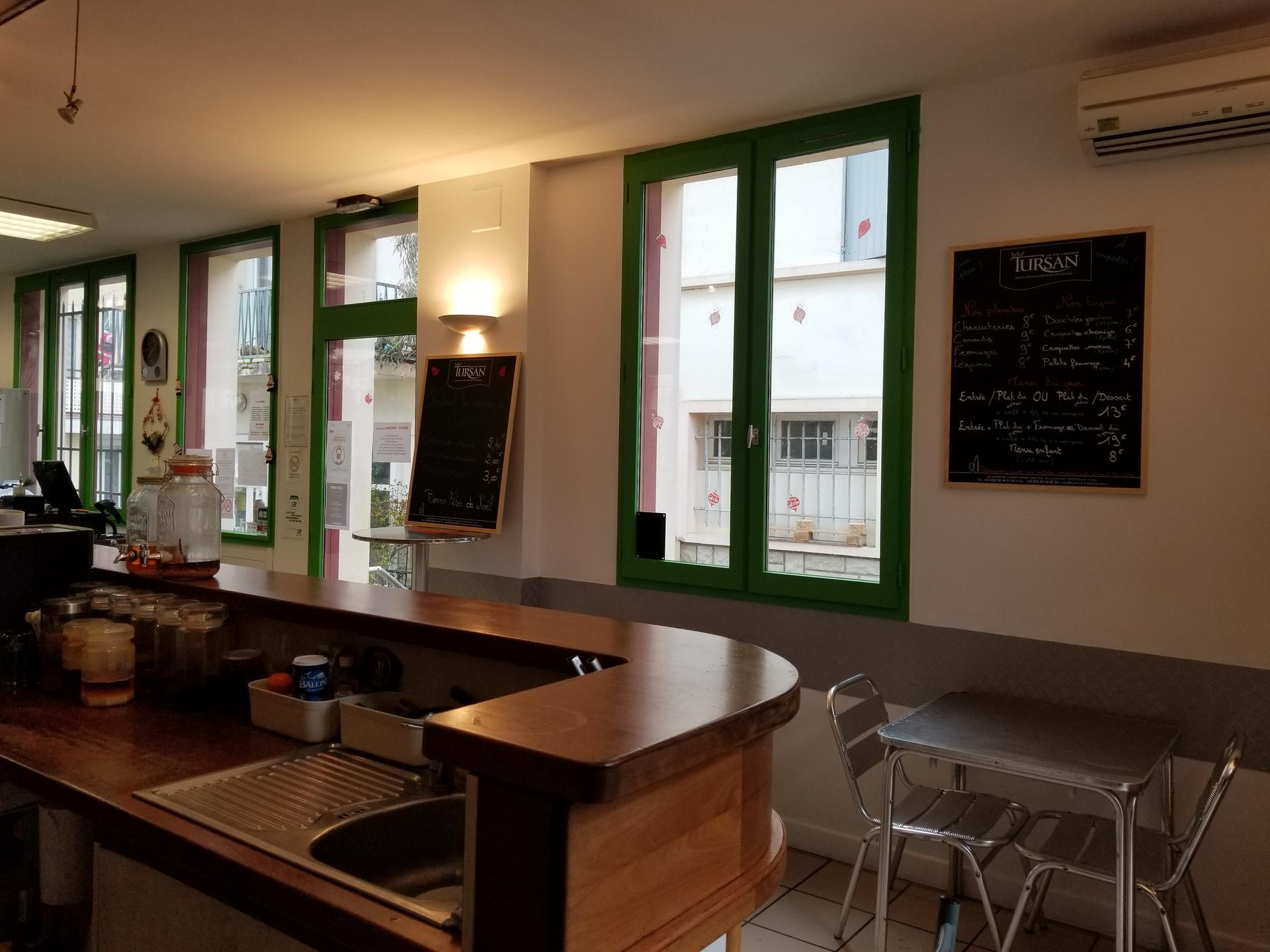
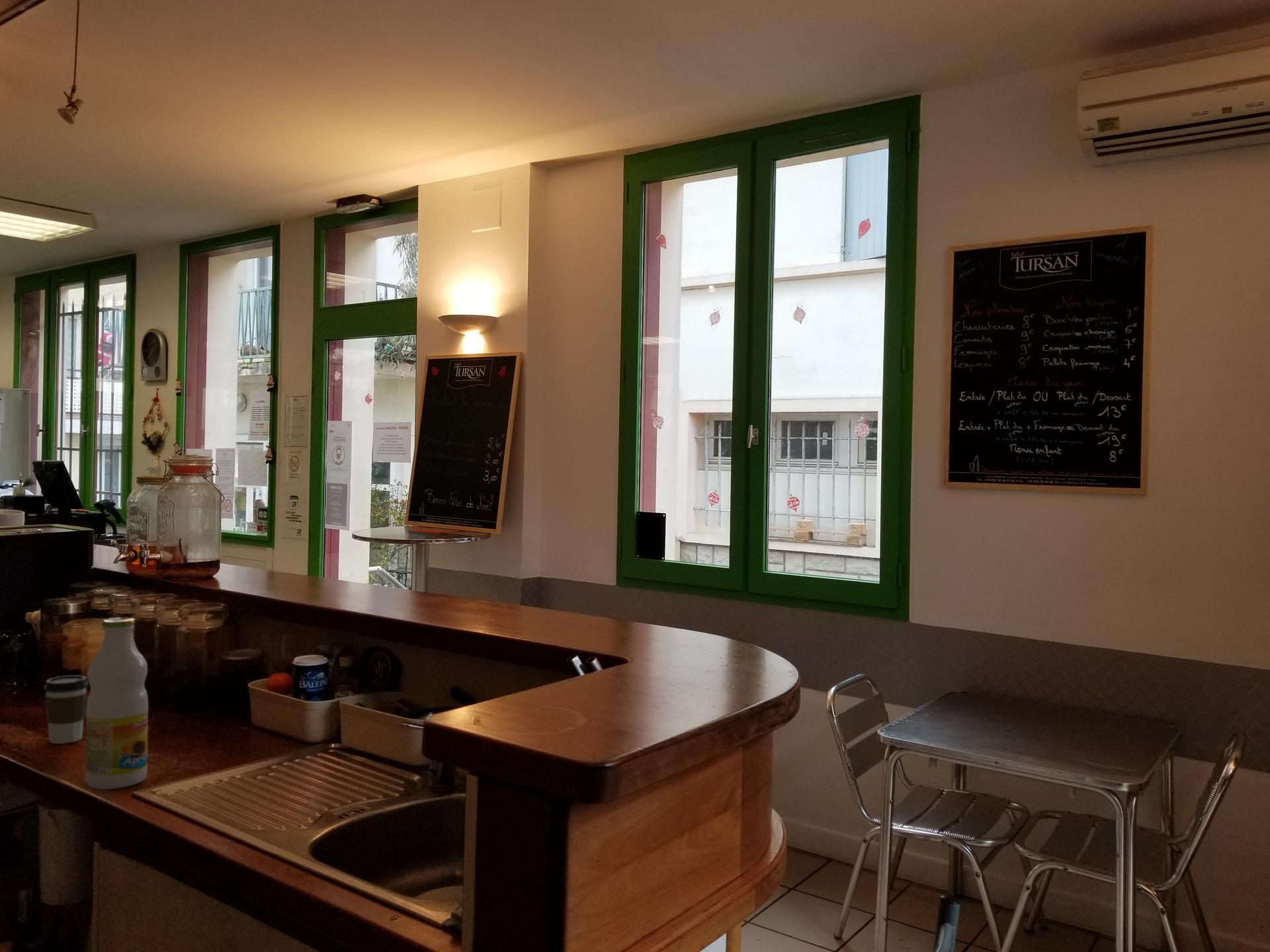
+ beverage bottle (117, 700)
+ coffee cup (65, 709)
